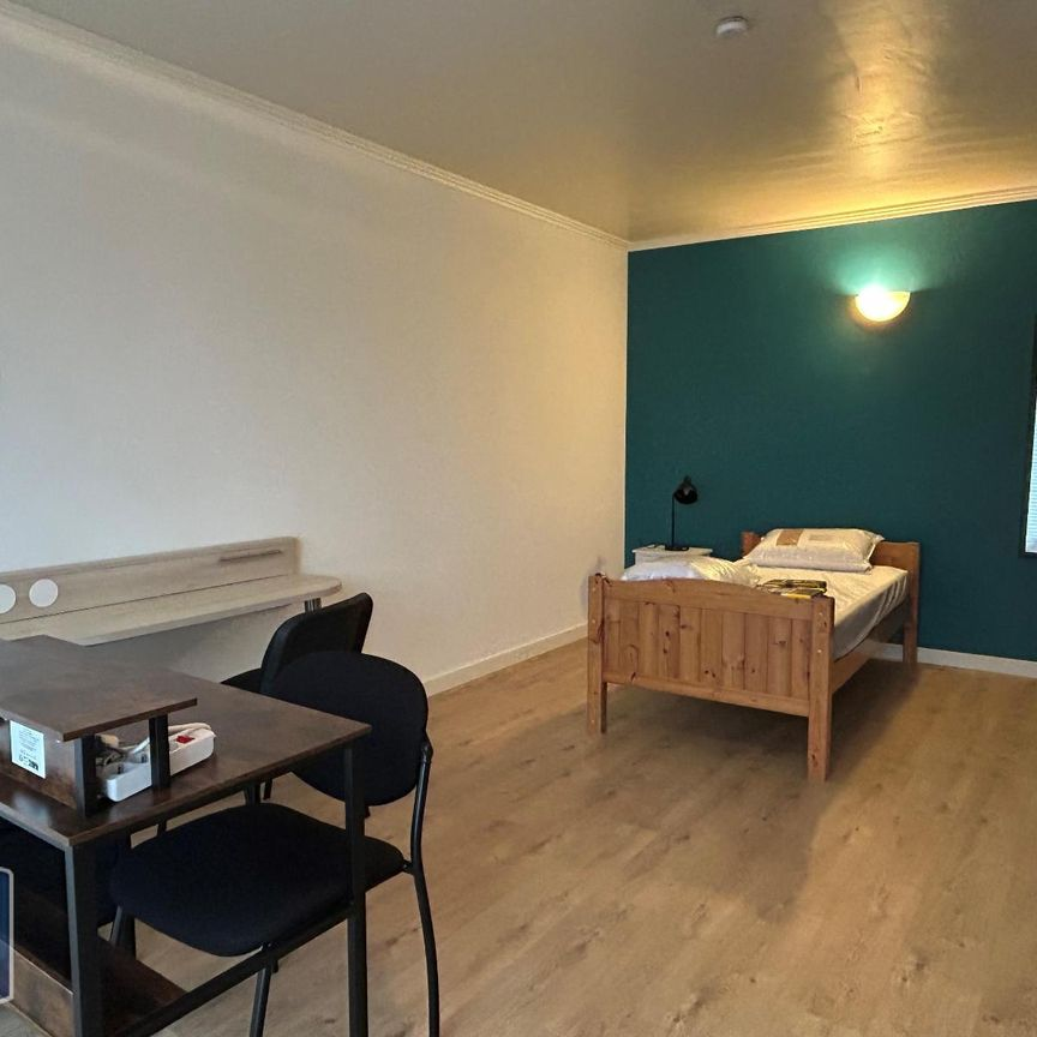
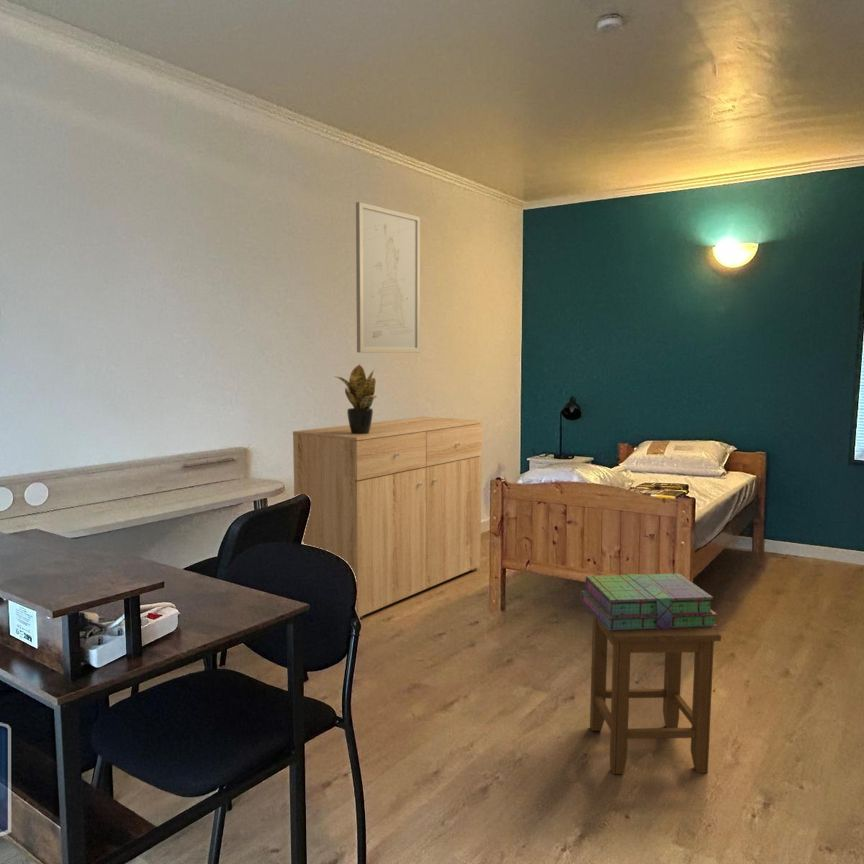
+ stack of books (646, 598)
+ potted plant (359, 397)
+ wall art (389, 281)
+ dresser (396, 506)
+ stool (647, 689)
